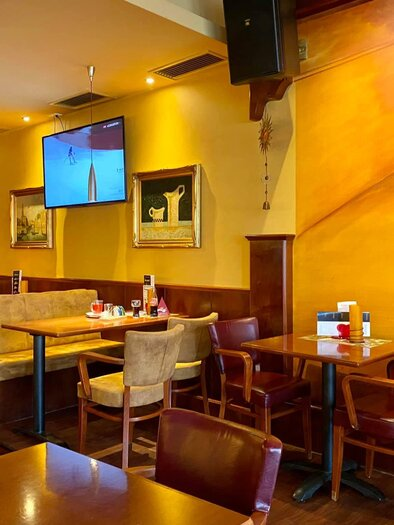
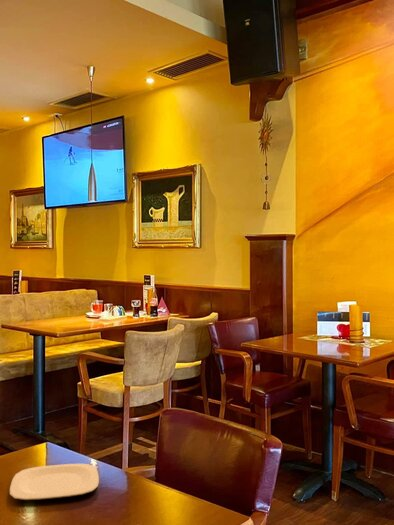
+ plate (55, 482)
